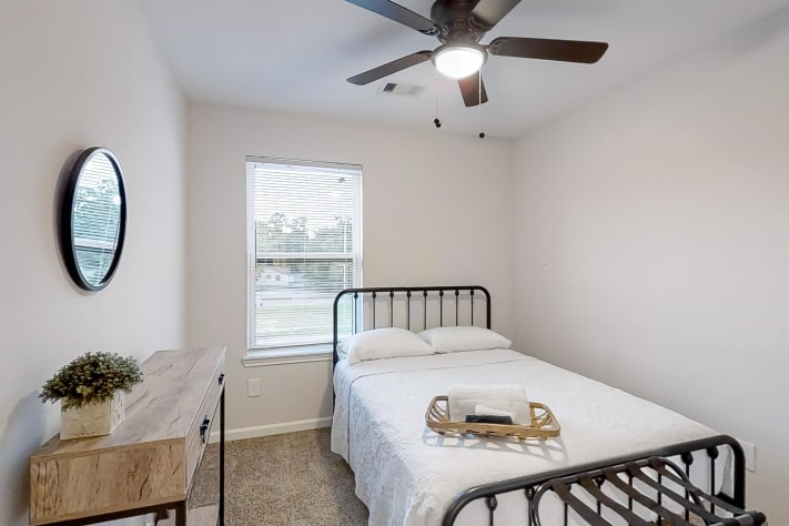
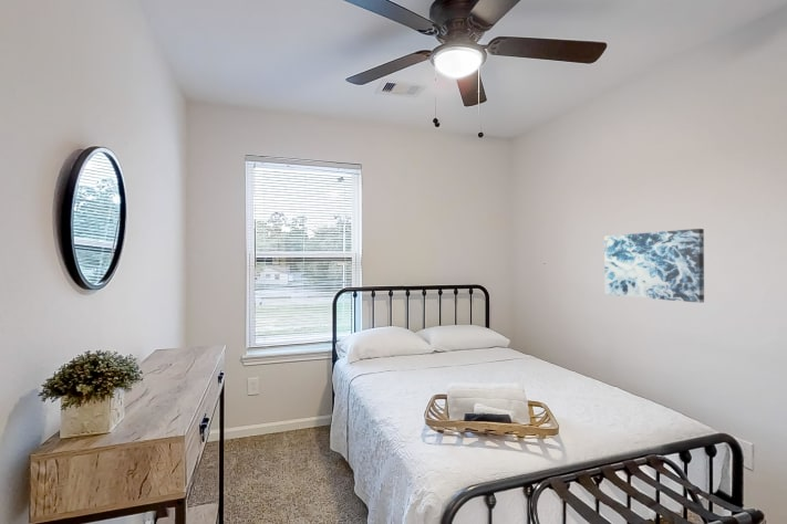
+ wall art (649, 265)
